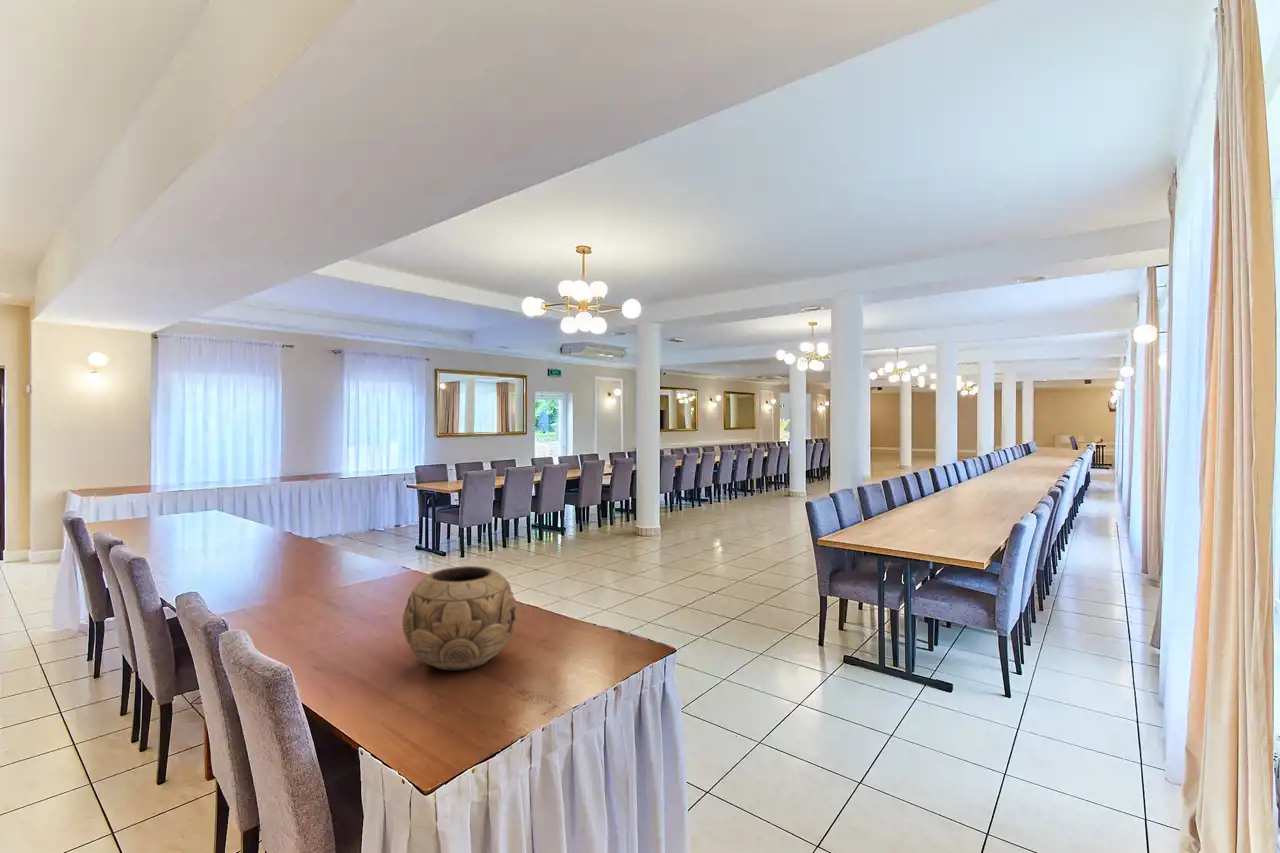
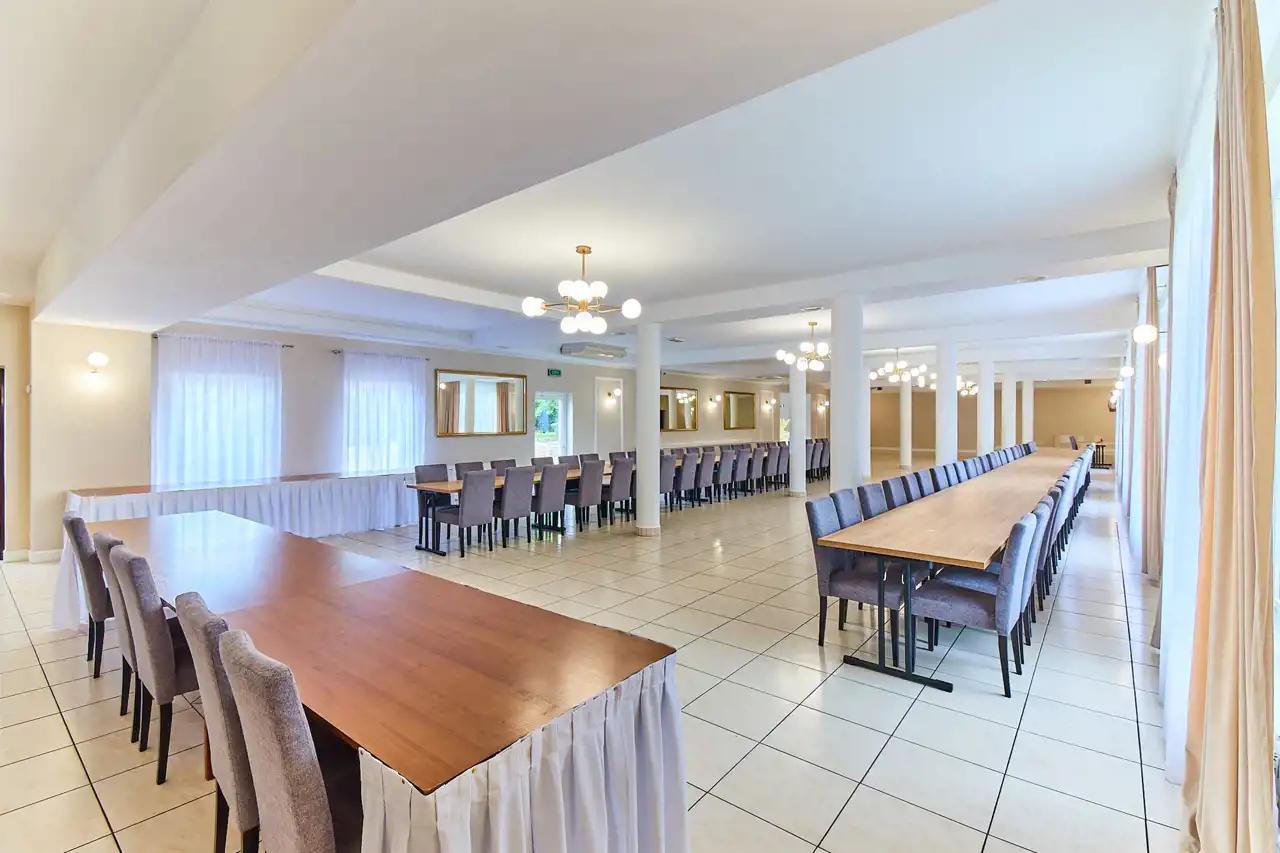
- decorative bowl (461, 616)
